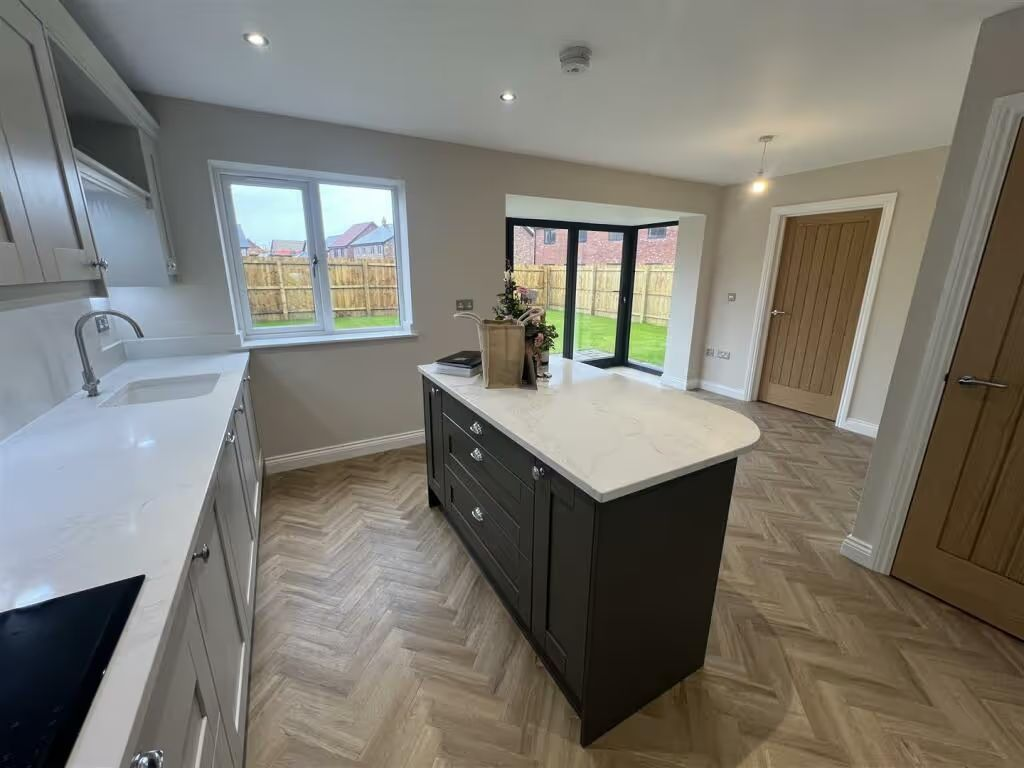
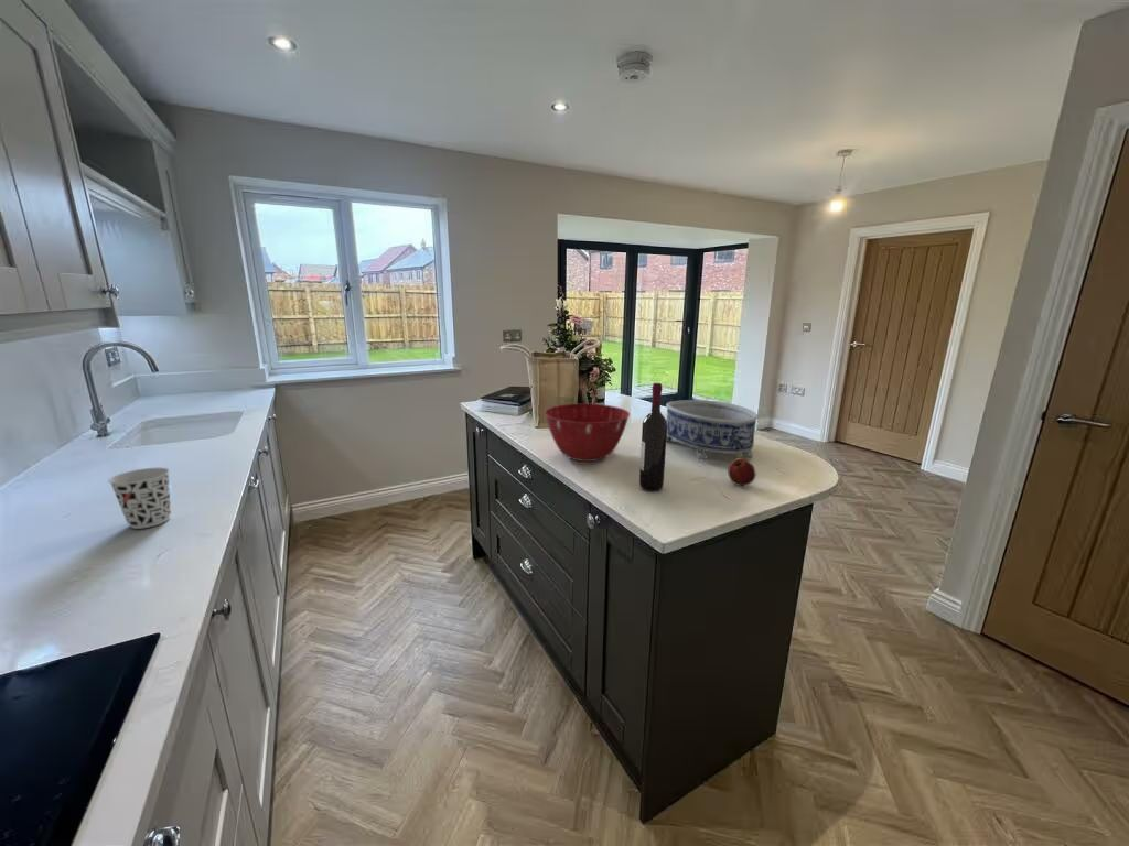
+ apple (741, 471)
+ wine bottle (654, 436)
+ decorative bowl (708, 427)
+ cup (144, 498)
+ mixing bowl (585, 433)
